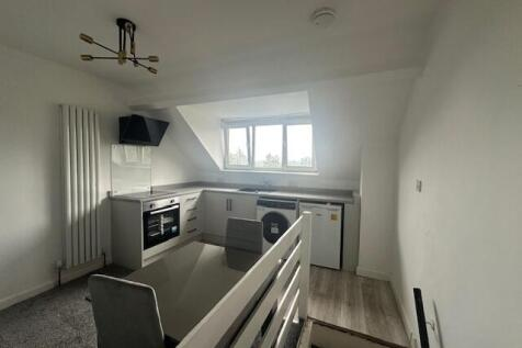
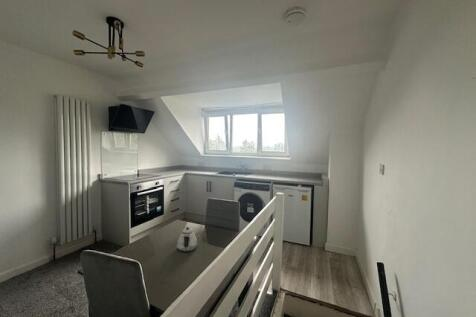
+ teapot (187, 236)
